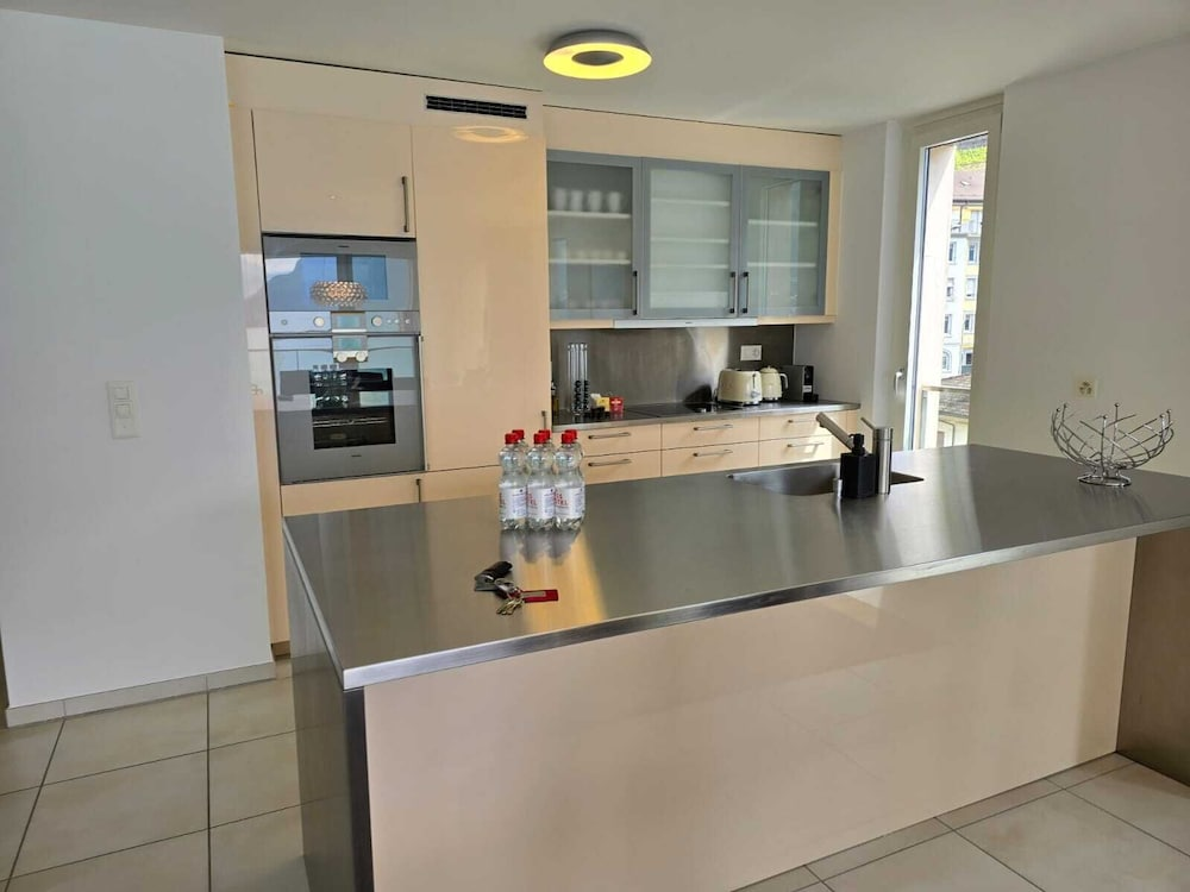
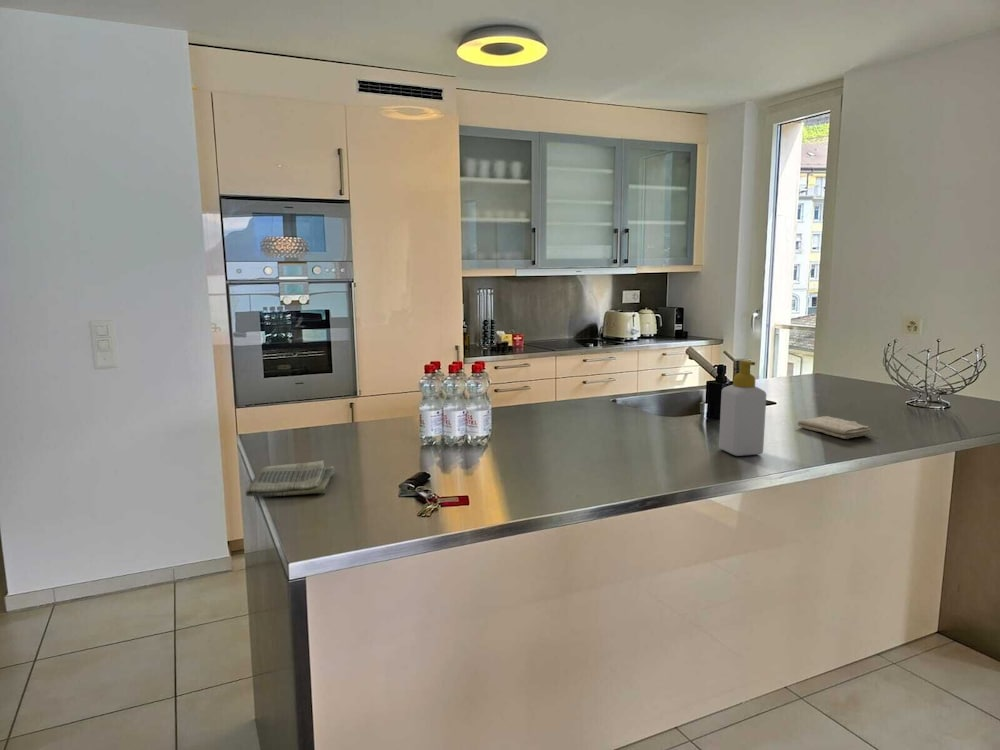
+ soap bottle (742, 406)
+ washcloth (833, 426)
+ dish towel (293, 477)
